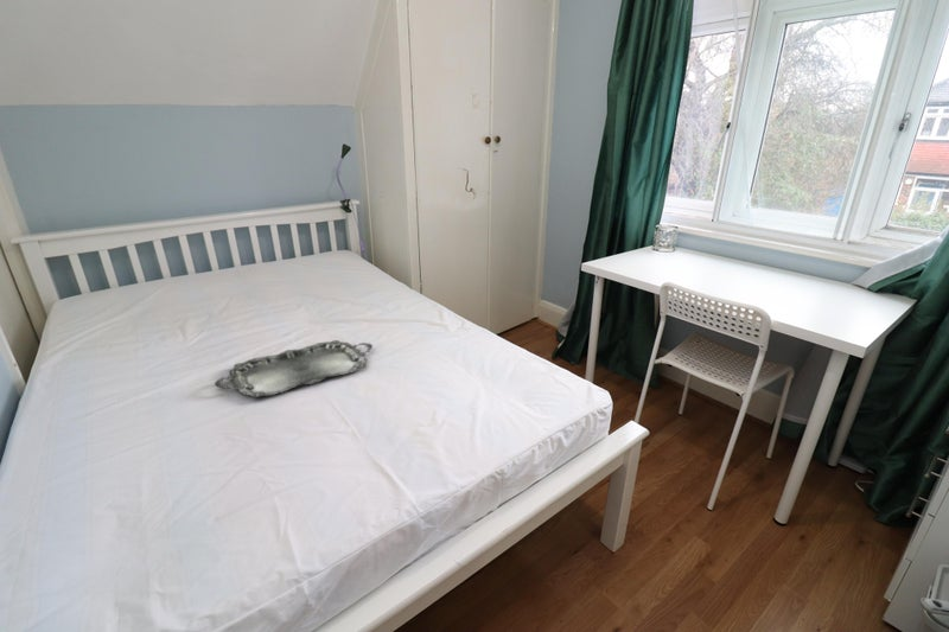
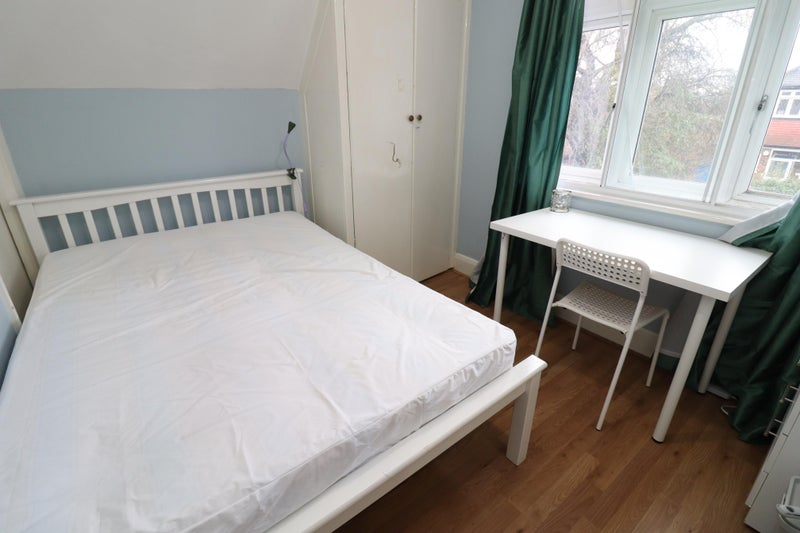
- serving tray (300, 365)
